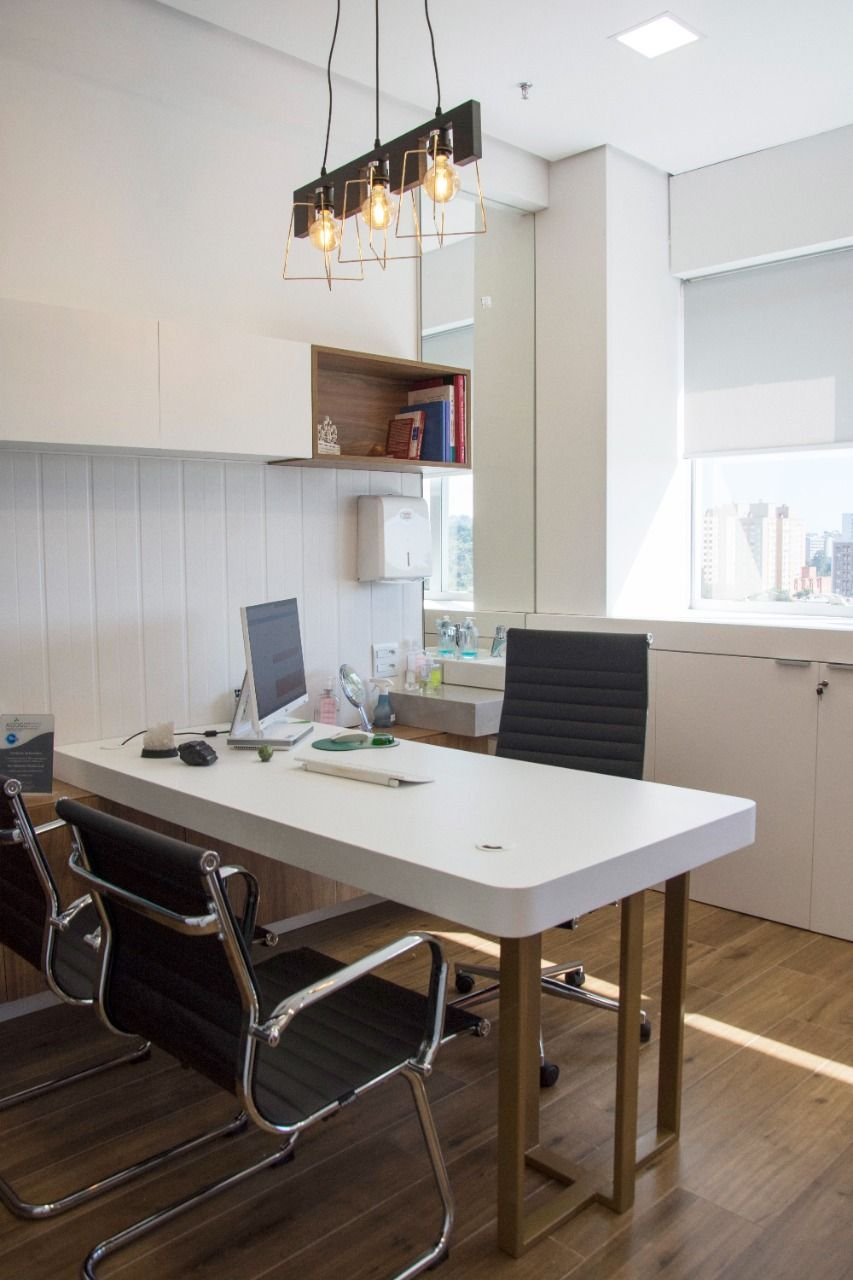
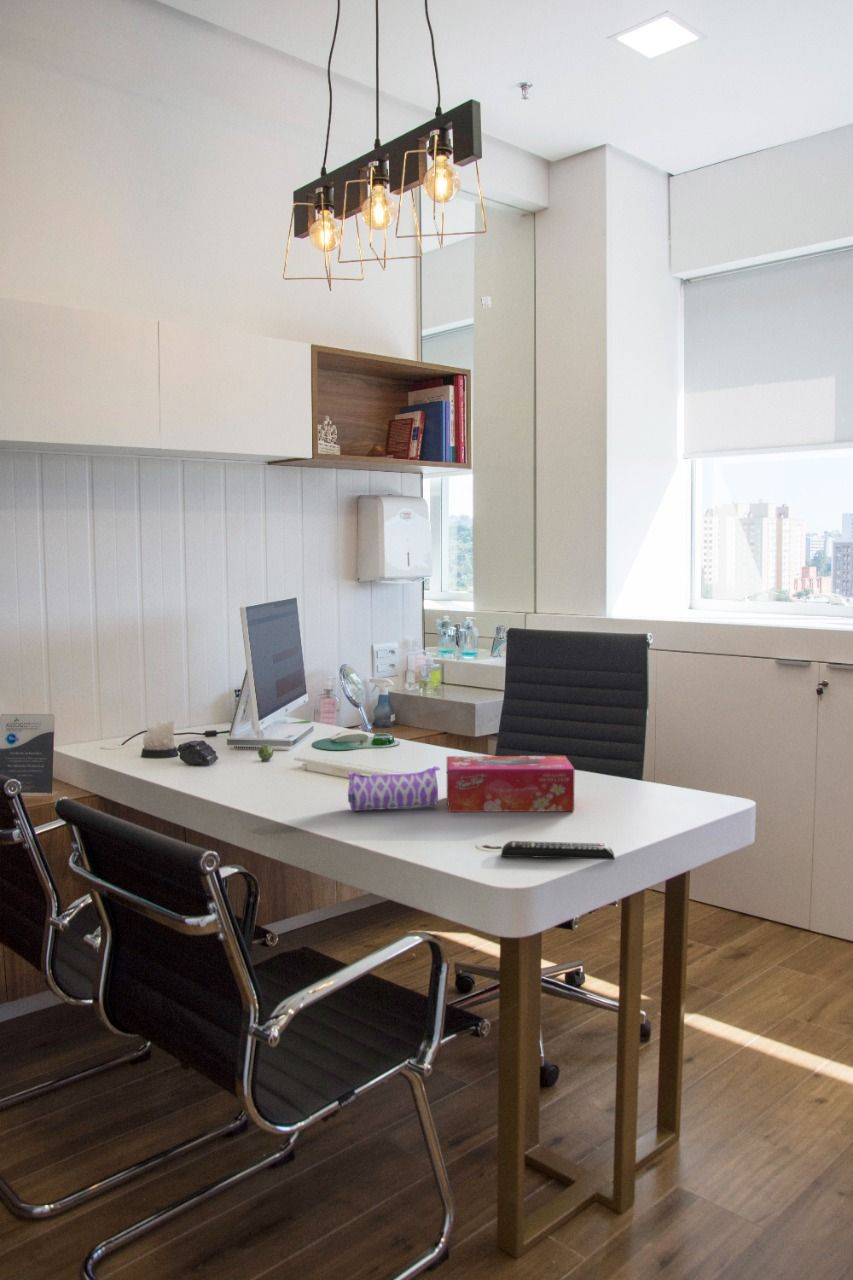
+ remote control (557, 850)
+ tissue box (508, 783)
+ pencil case (392, 788)
